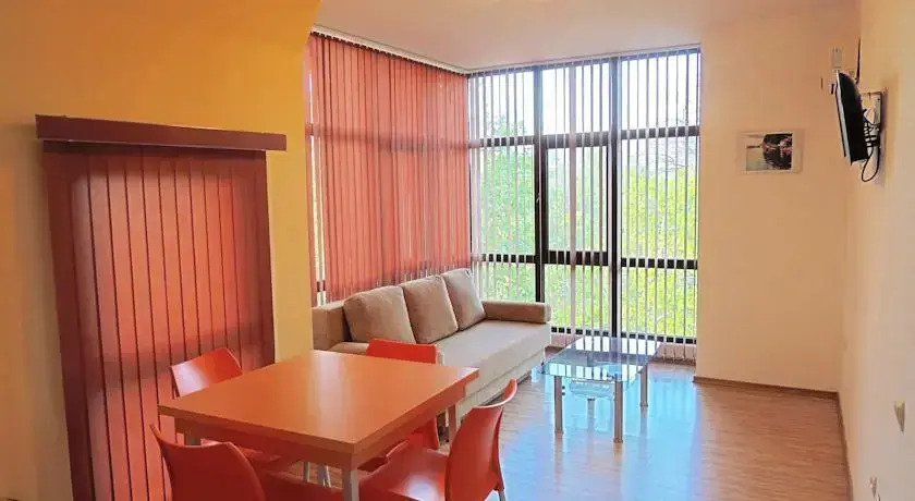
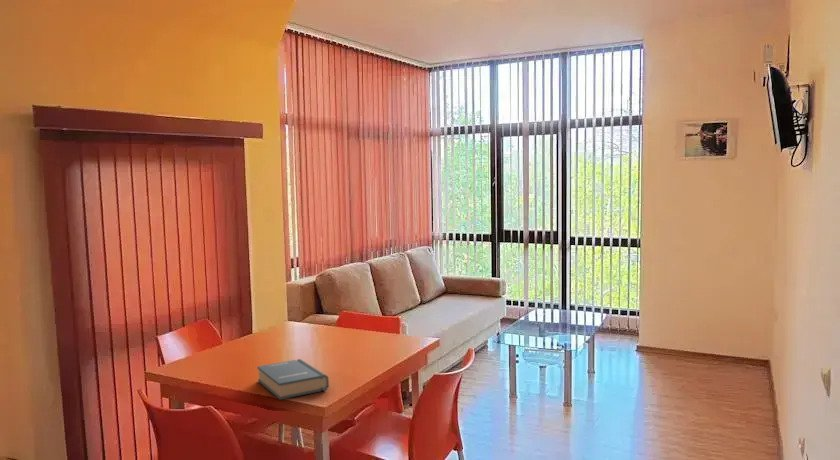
+ hardback book (292, 377)
